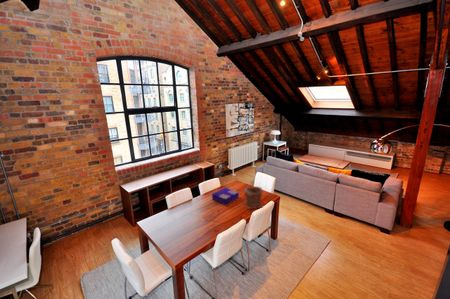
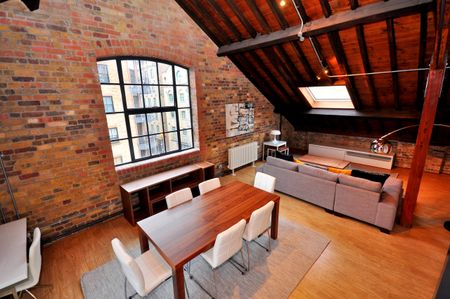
- board game (225, 195)
- plant pot (253, 196)
